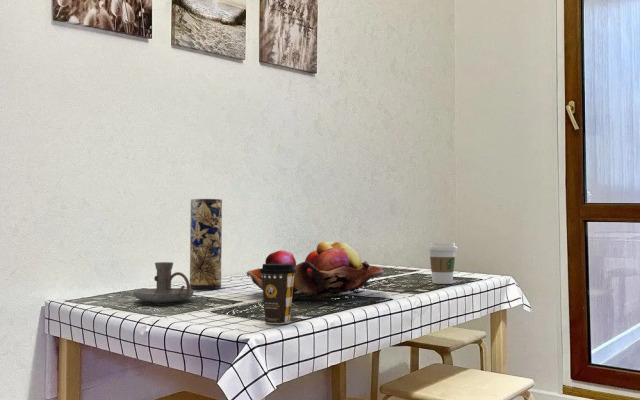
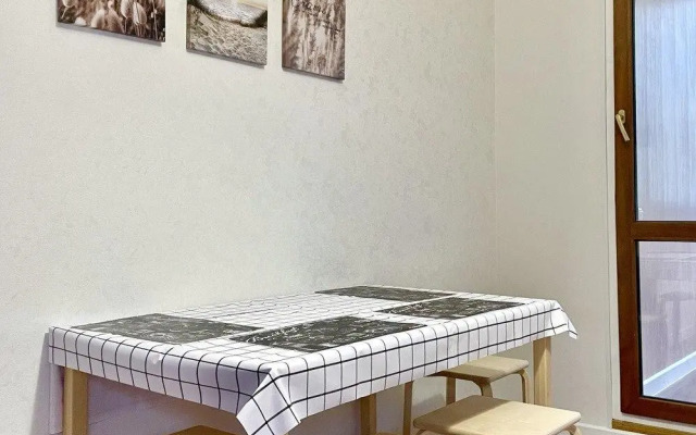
- fruit basket (318, 268)
- candle holder (167, 282)
- coffee cup (277, 293)
- coffee cup (442, 262)
- vase (205, 243)
